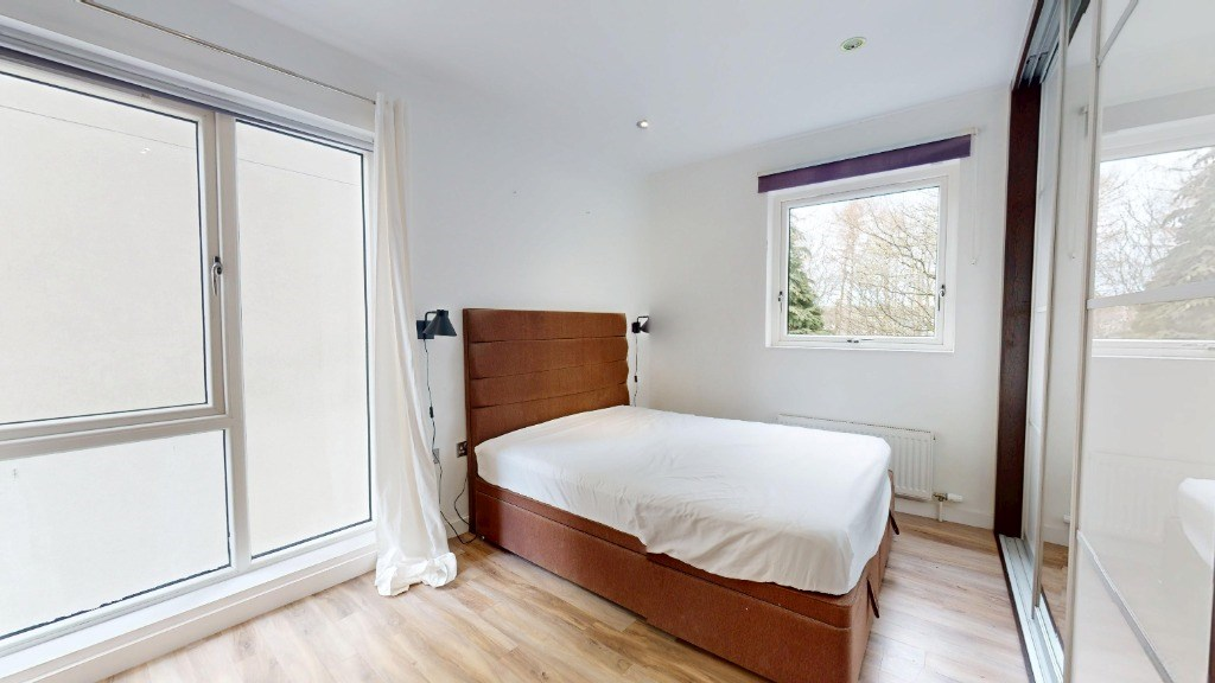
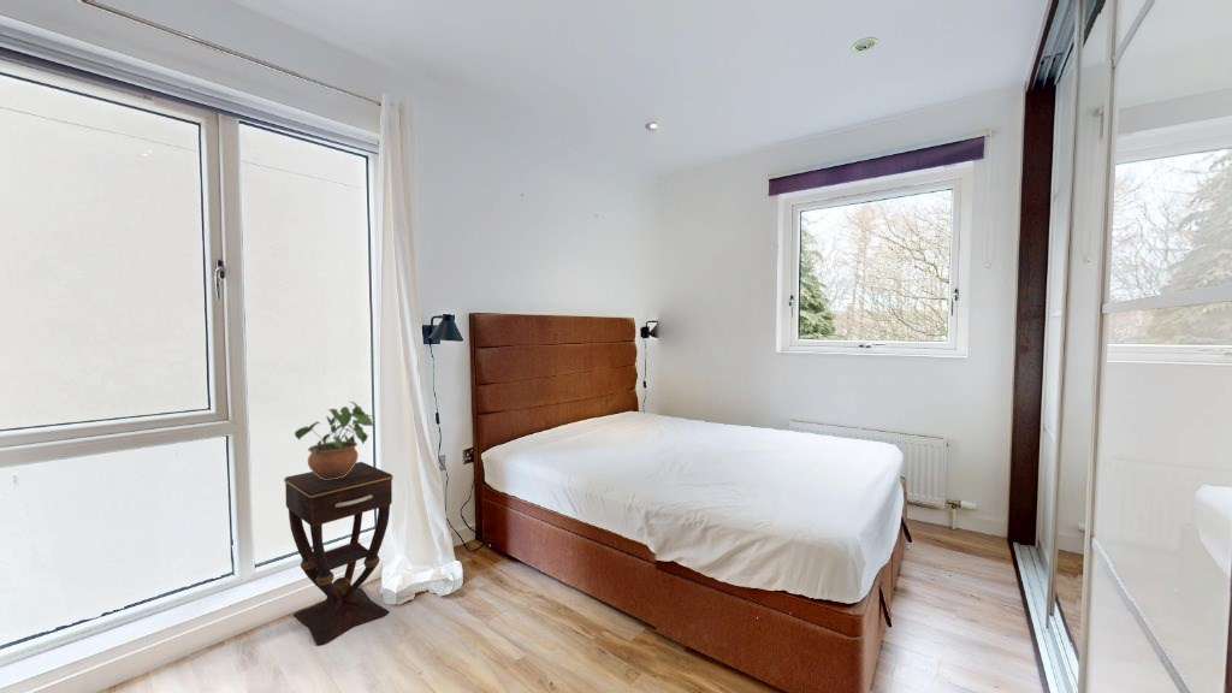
+ potted plant (342, 437)
+ side table (340, 546)
